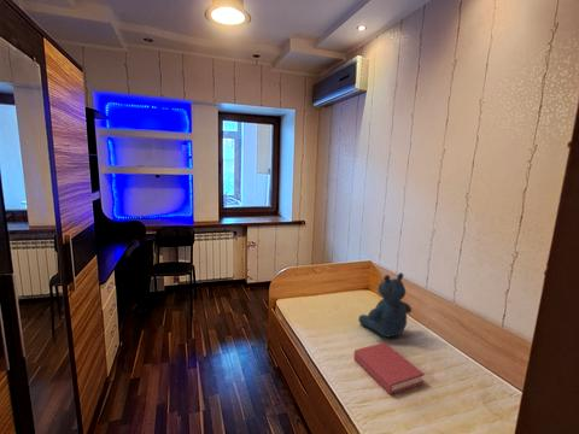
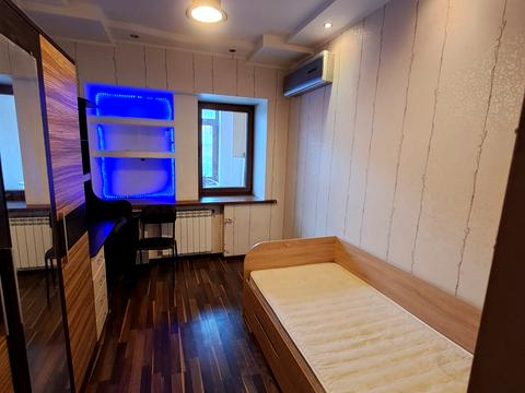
- teddy bear (384, 300)
- hardback book (386, 365)
